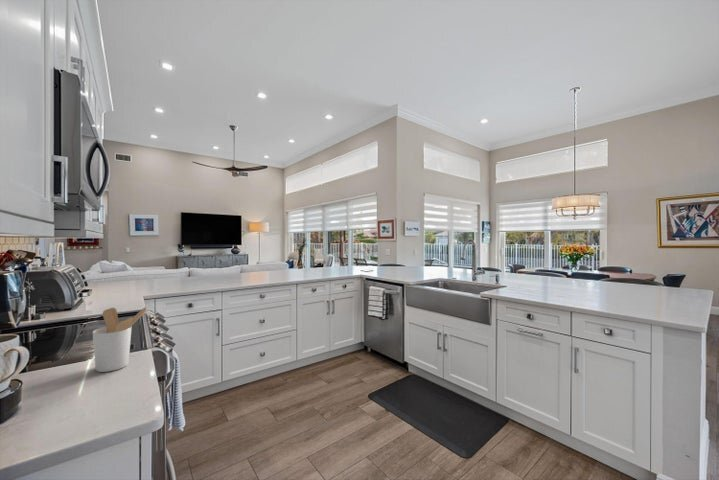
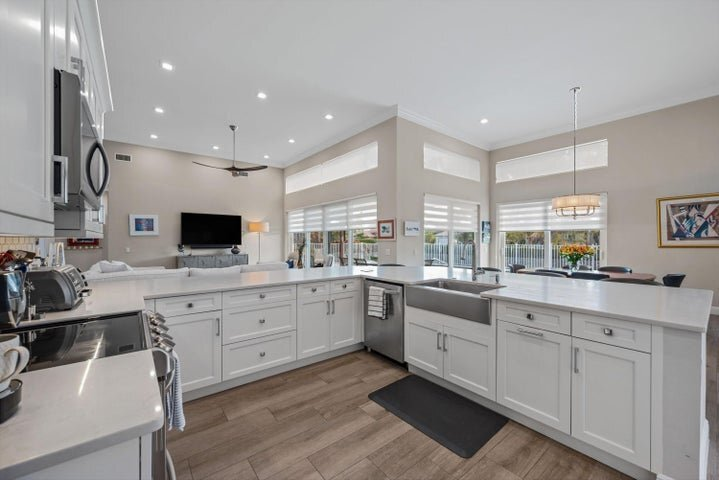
- utensil holder (122, 336)
